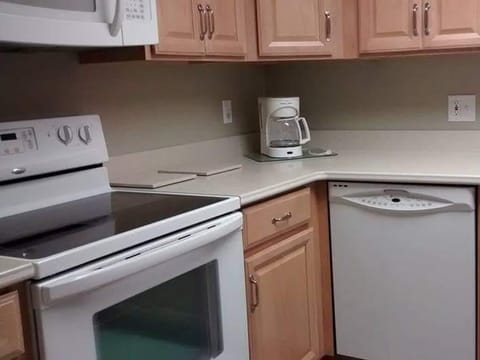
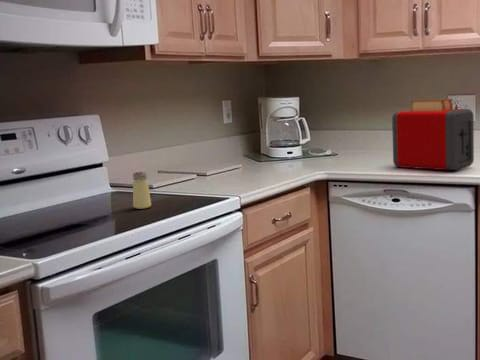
+ toaster (433, 133)
+ saltshaker (140, 189)
